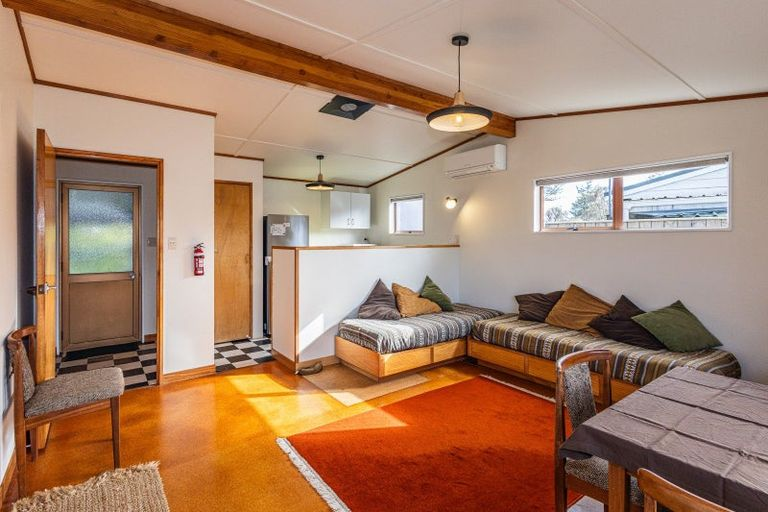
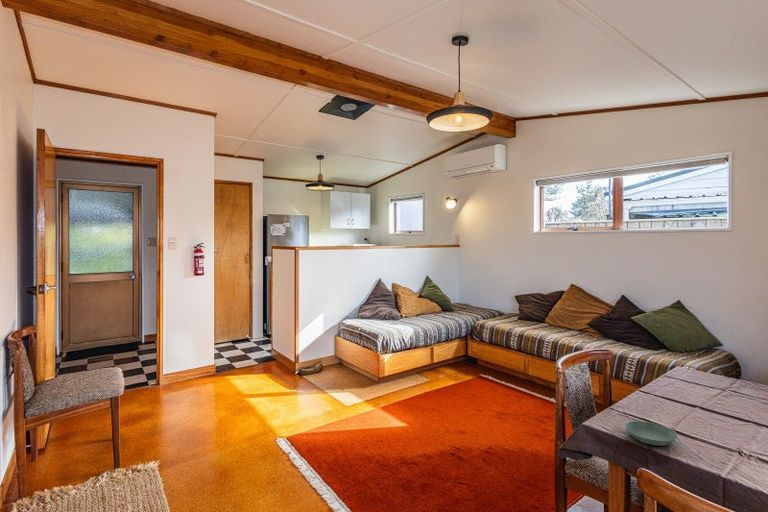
+ saucer (650, 434)
